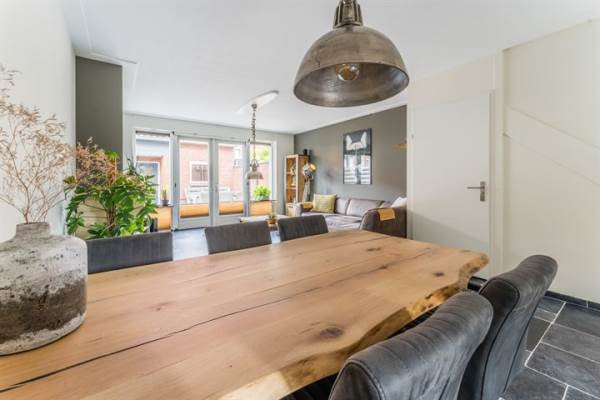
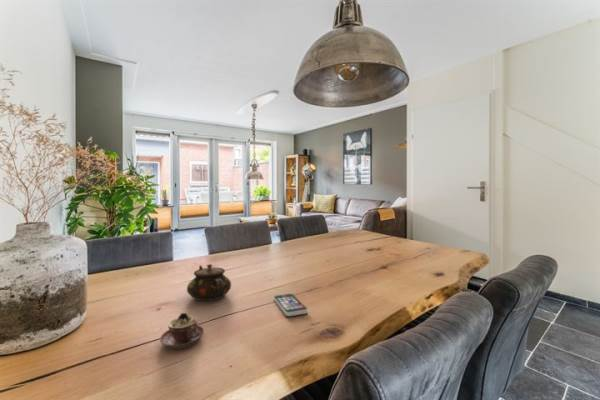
+ smartphone (289, 303)
+ teapot (209, 280)
+ teacup (182, 327)
